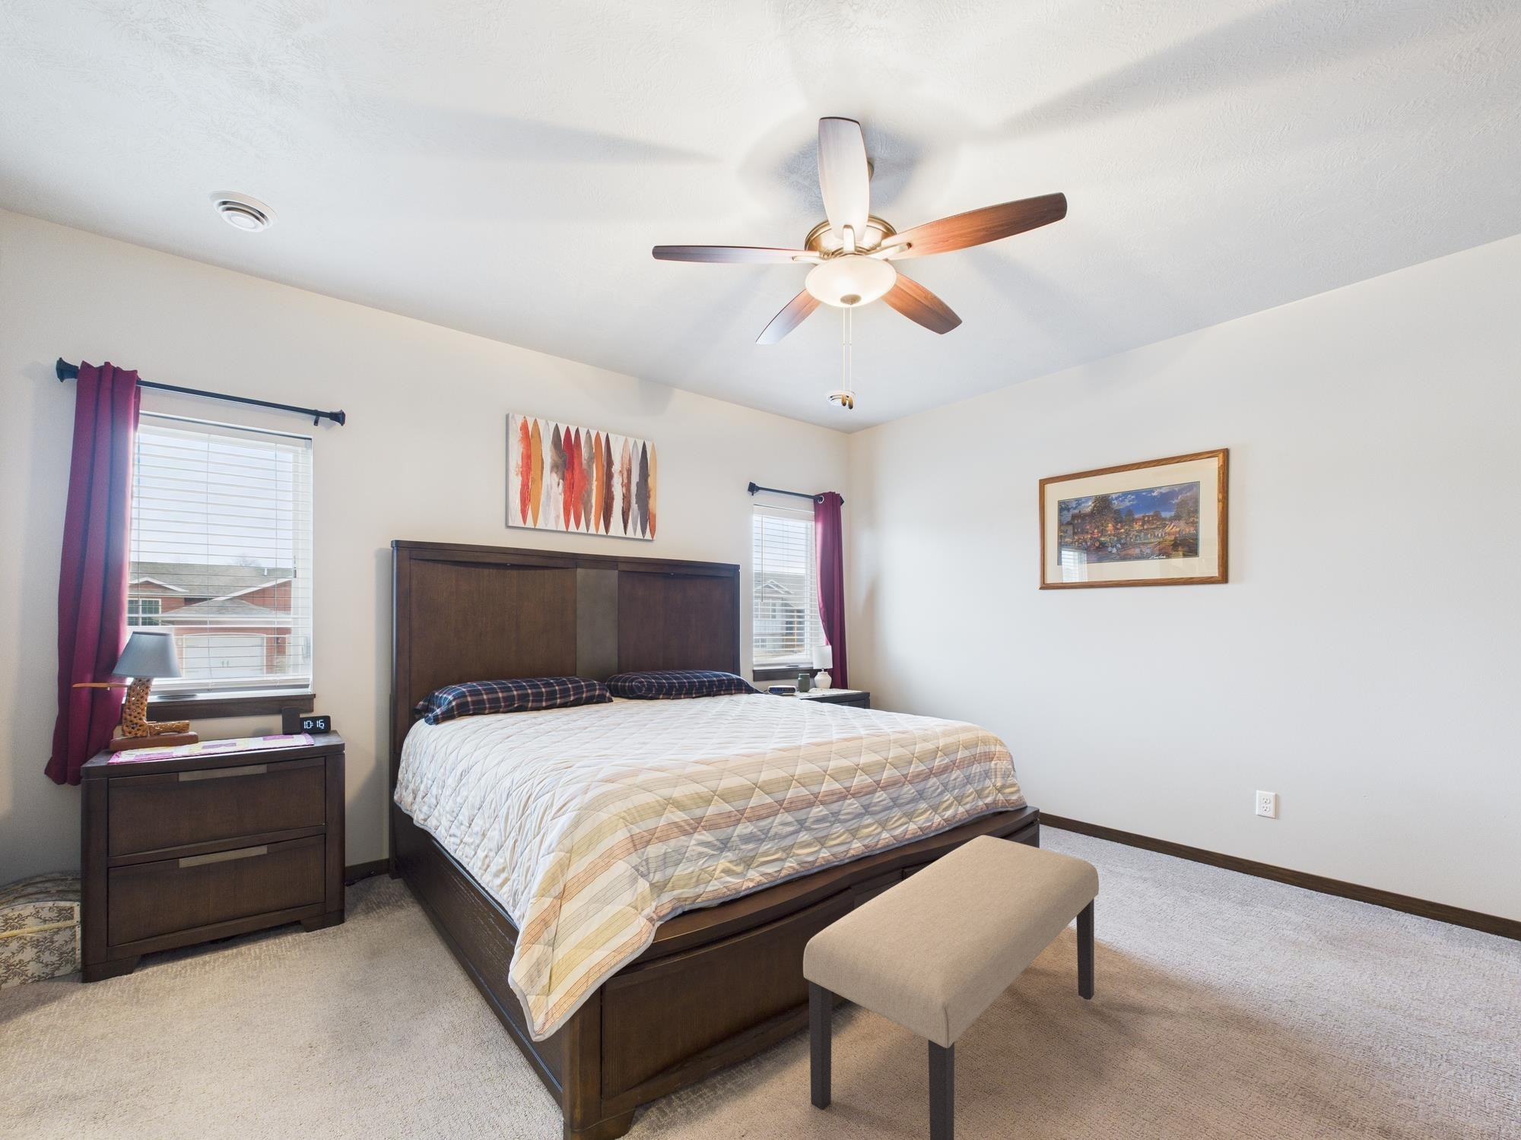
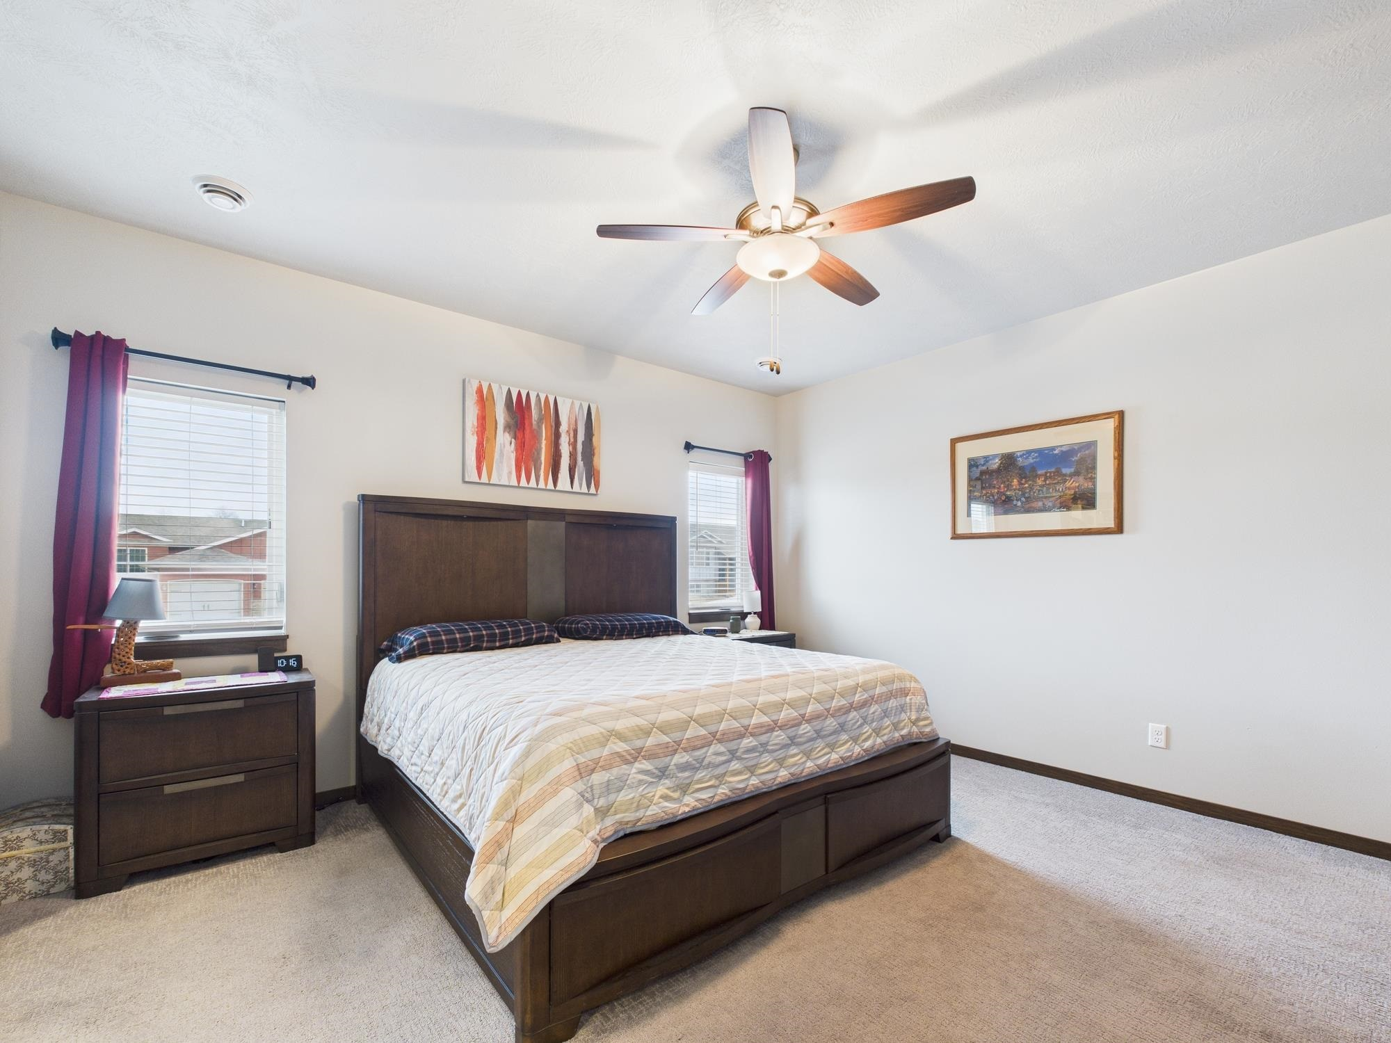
- bench (968, 966)
